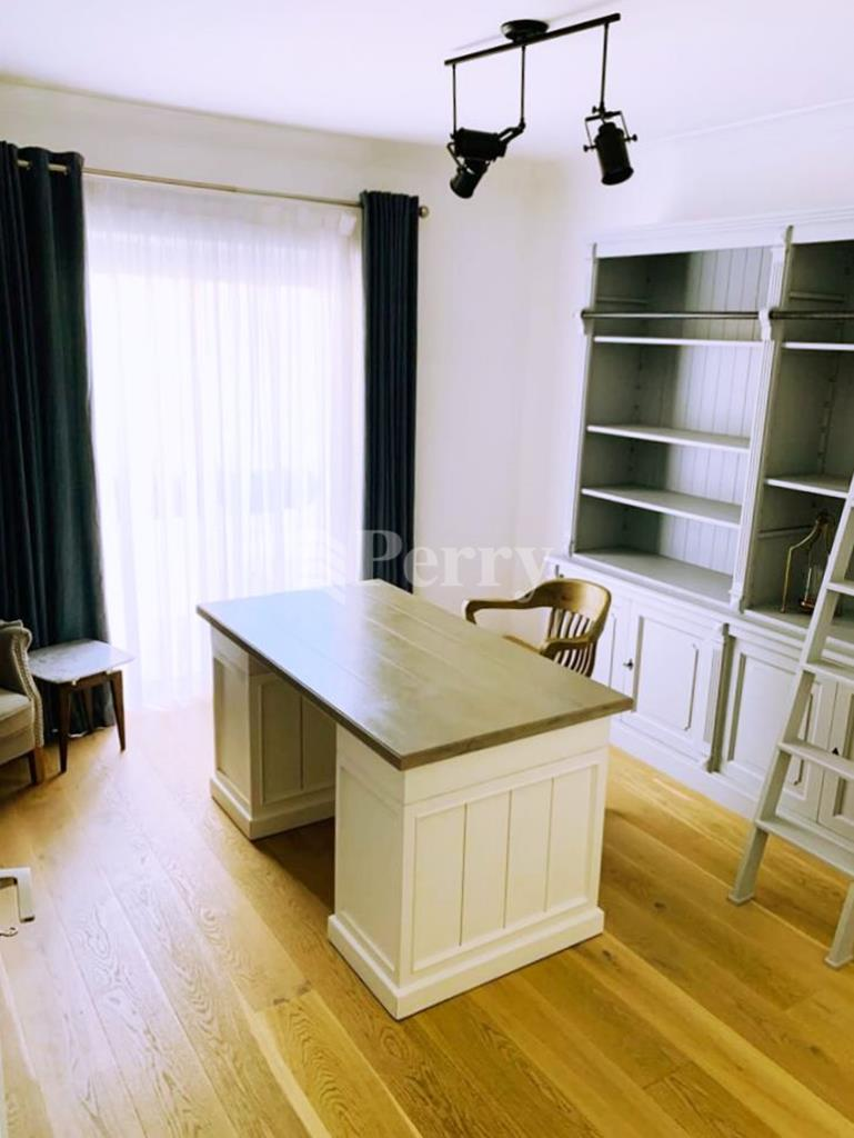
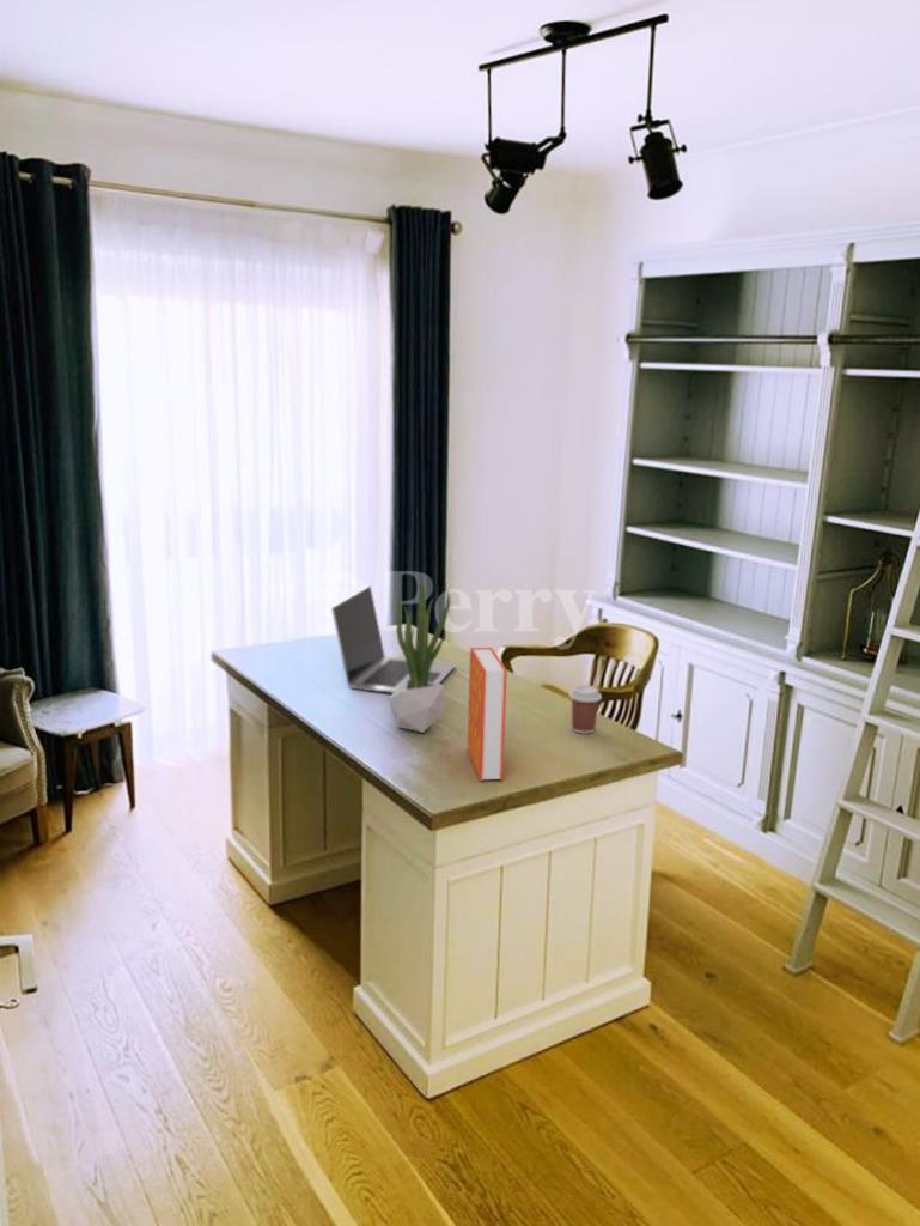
+ coffee cup (584, 709)
+ book (485, 712)
+ potted plant (419, 657)
+ laptop (382, 643)
